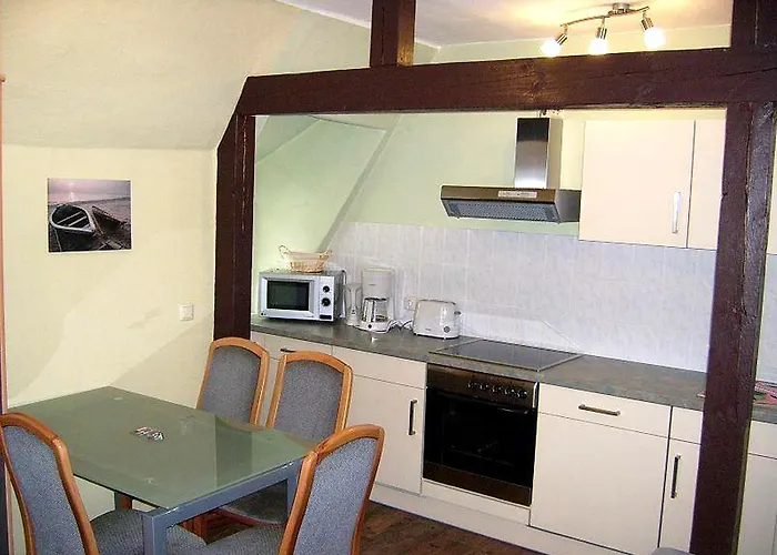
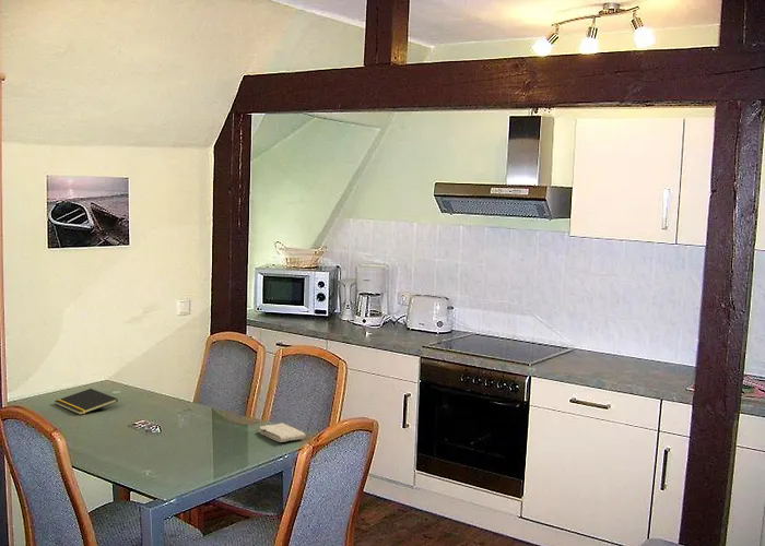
+ washcloth (281, 431)
+ notepad (85, 401)
